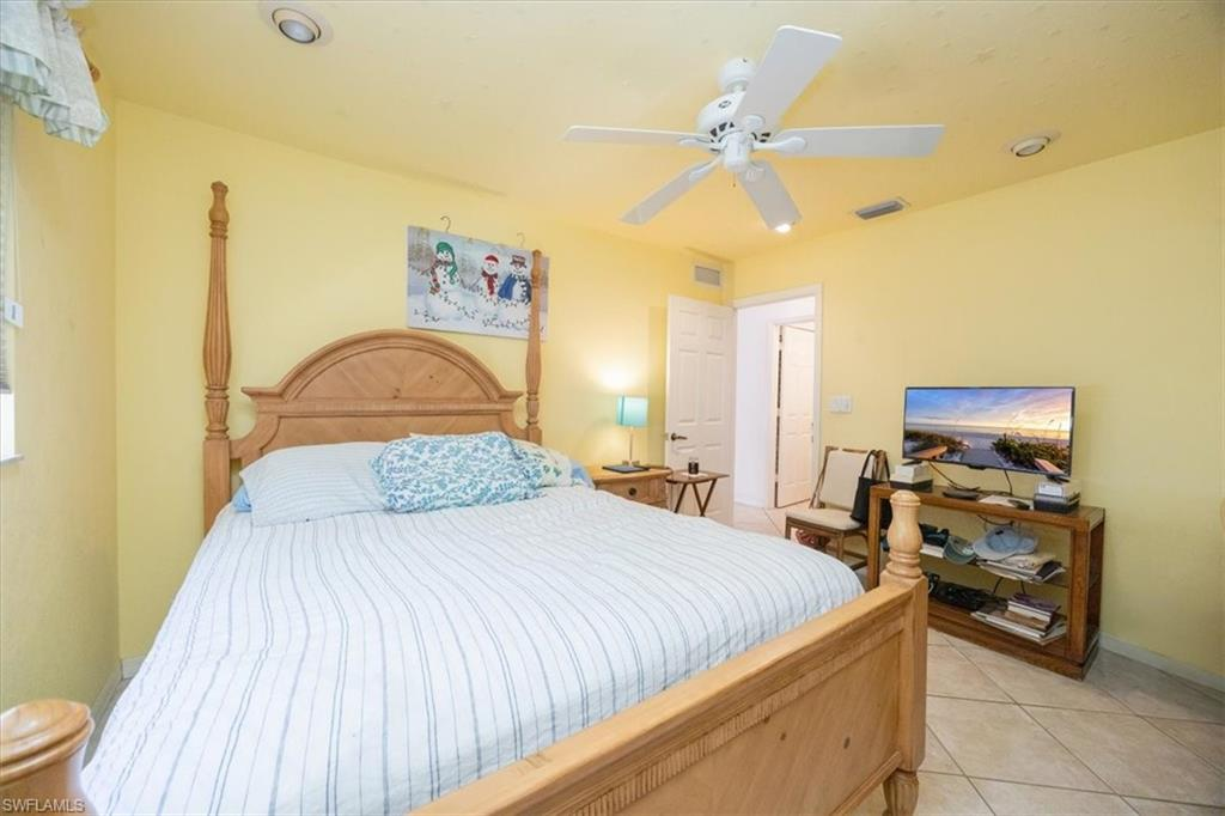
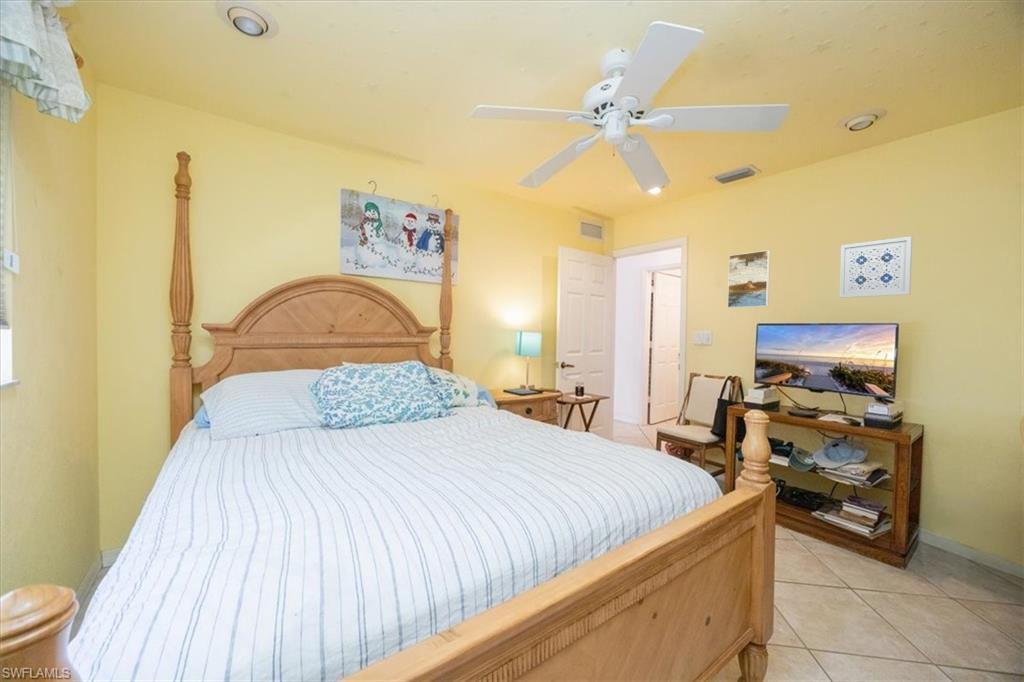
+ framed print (748, 280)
+ wall art (874, 268)
